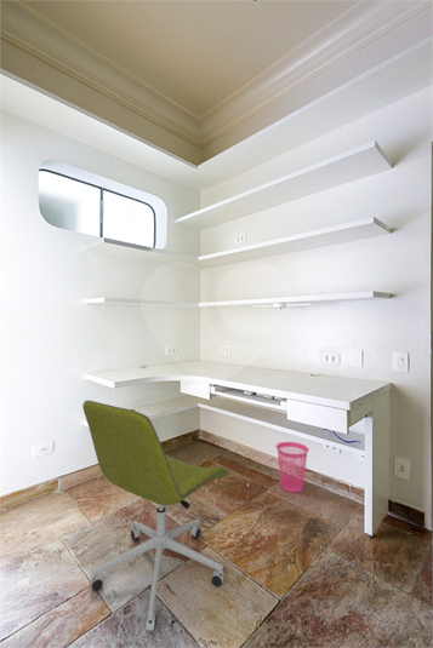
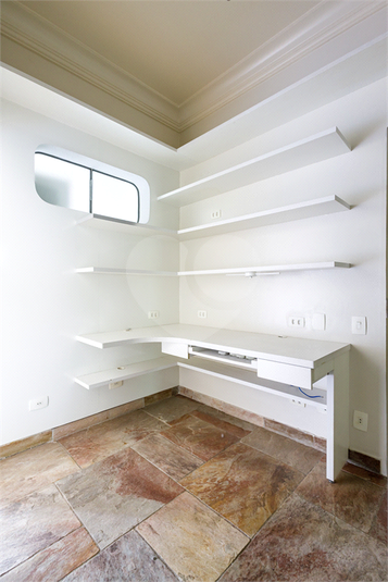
- waste basket (291, 466)
- office chair (160, 481)
